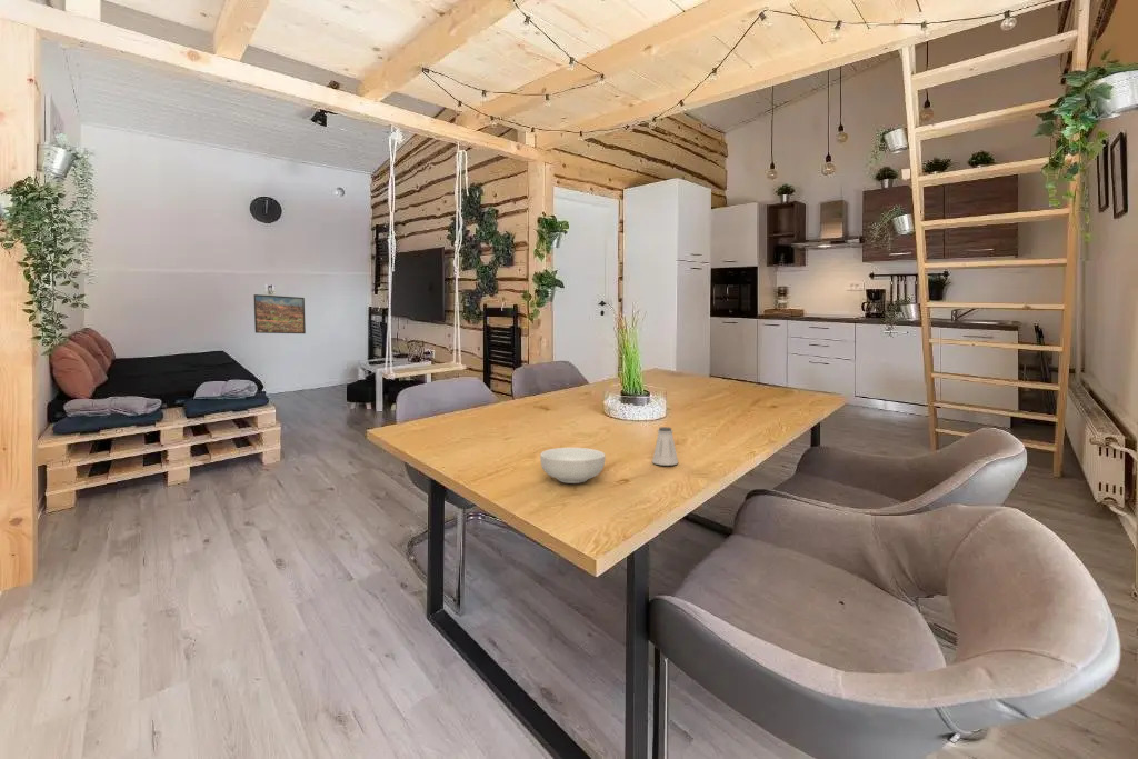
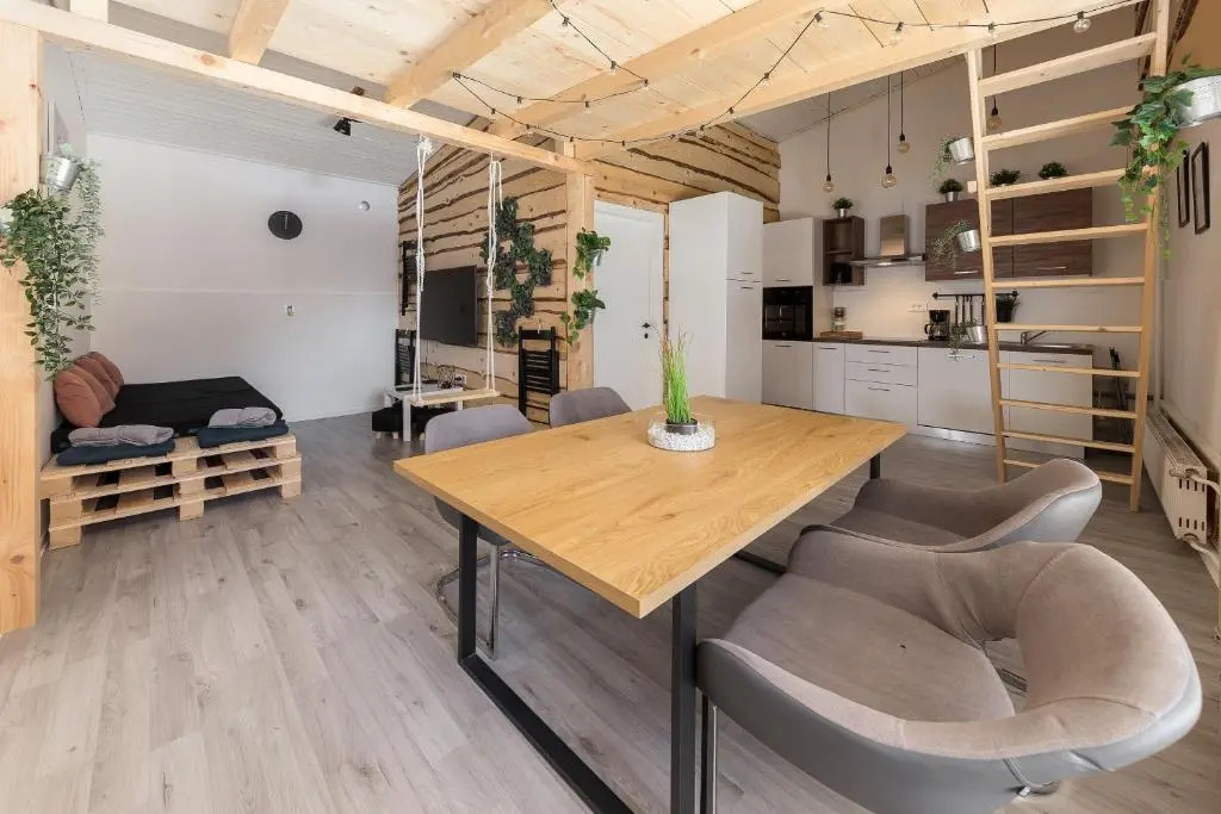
- saltshaker (665, 445)
- cereal bowl (572, 466)
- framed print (280, 314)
